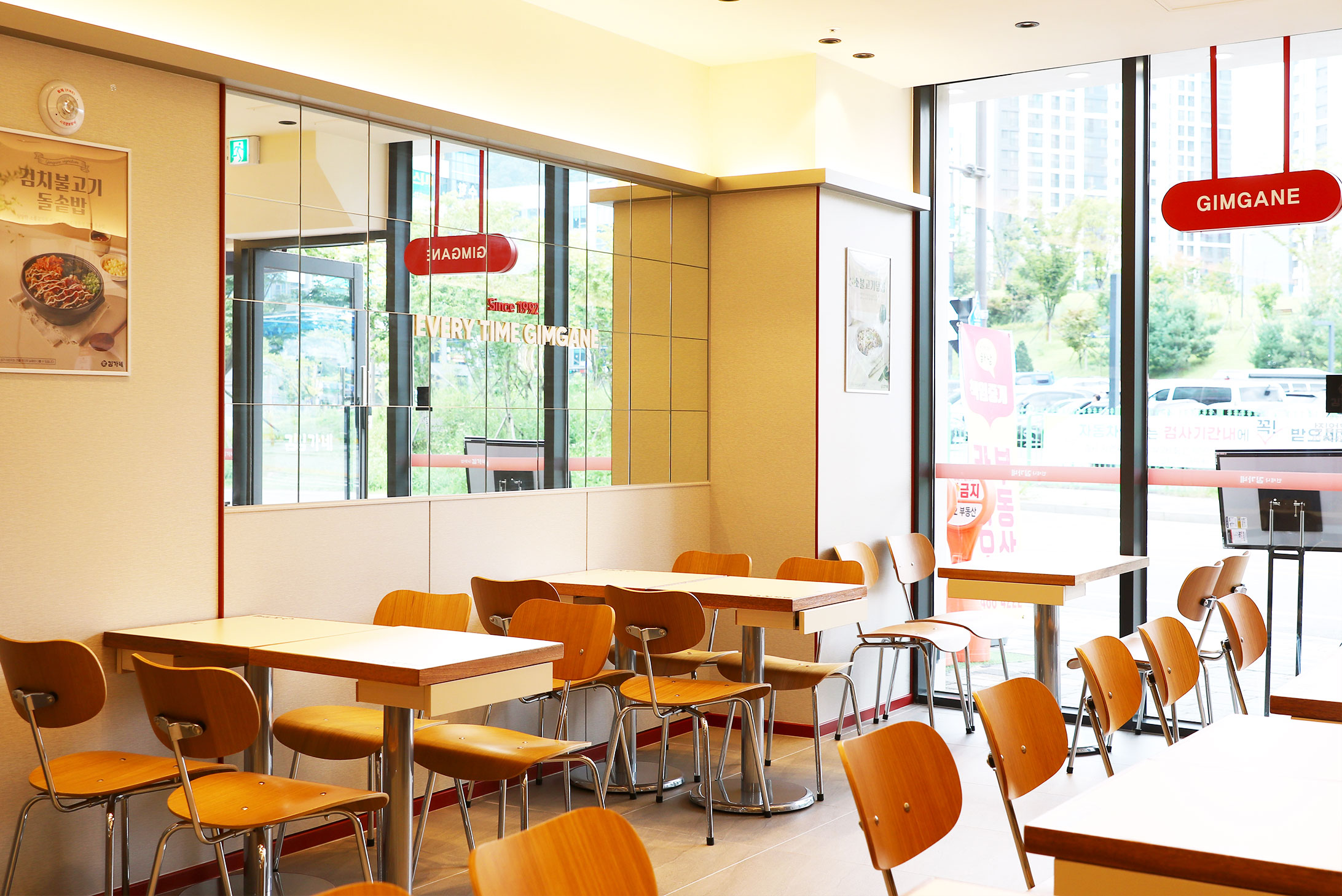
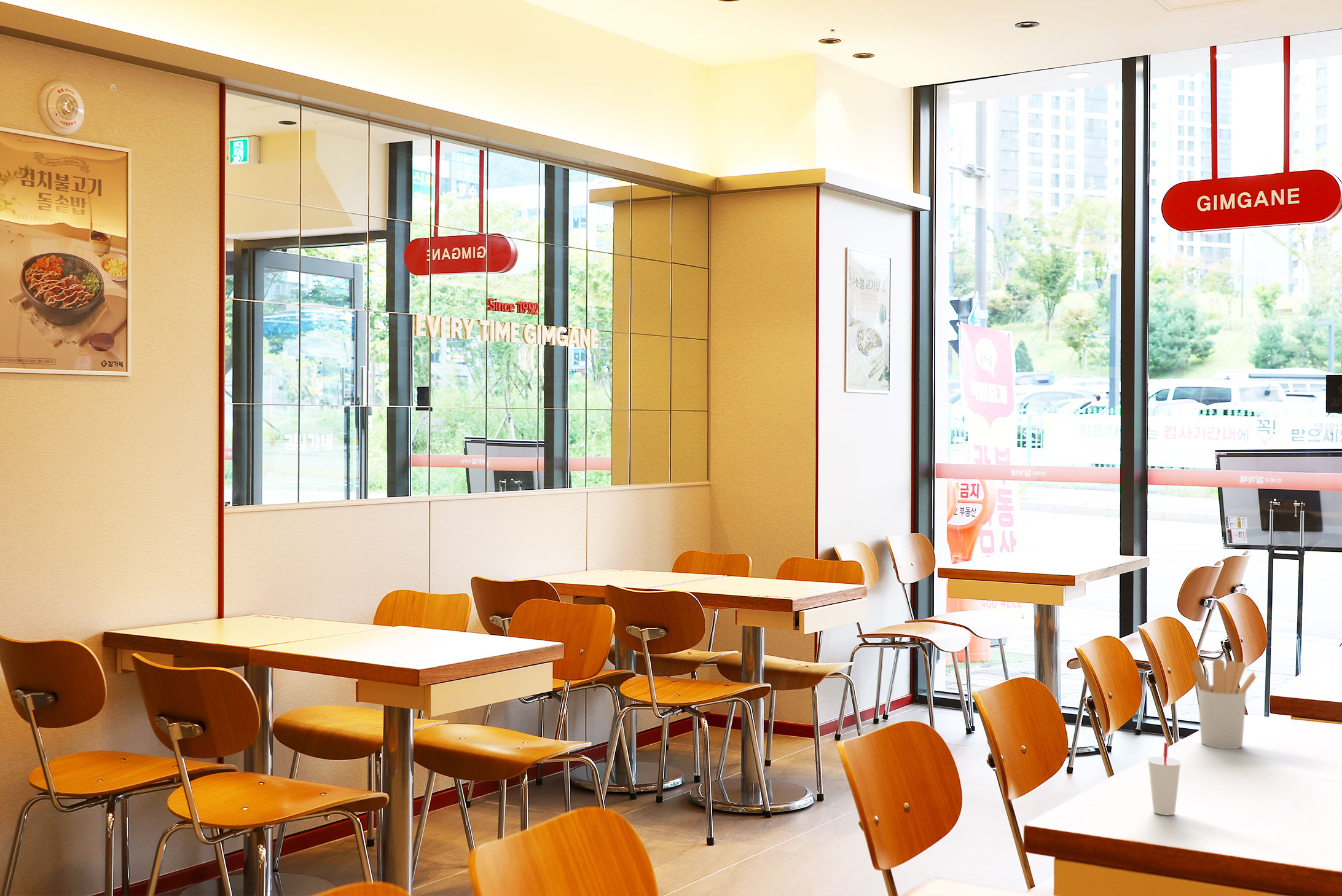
+ utensil holder (1223, 701)
+ cup (1164, 777)
